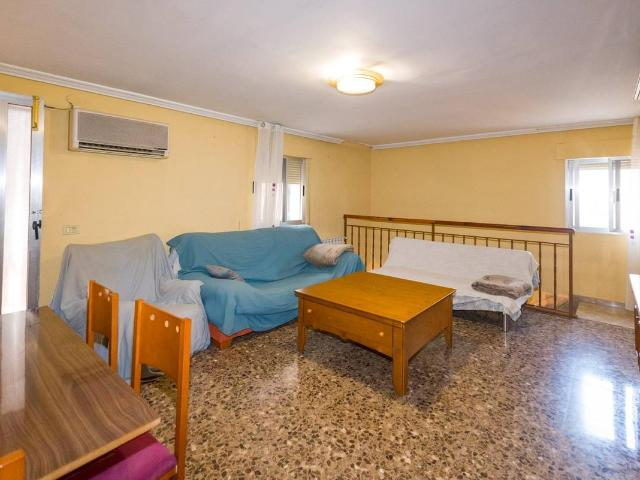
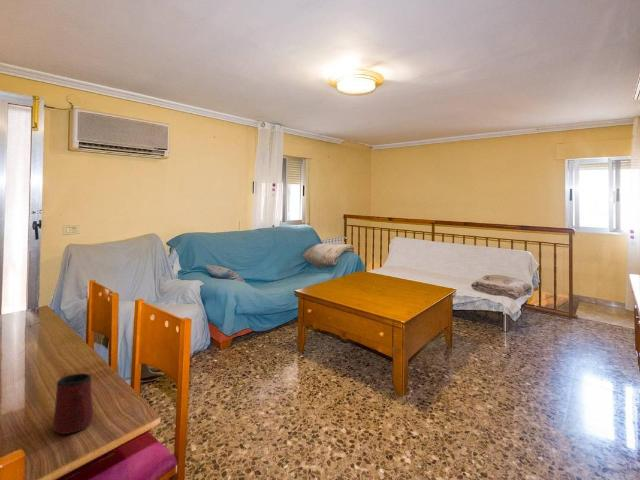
+ mug (75, 403)
